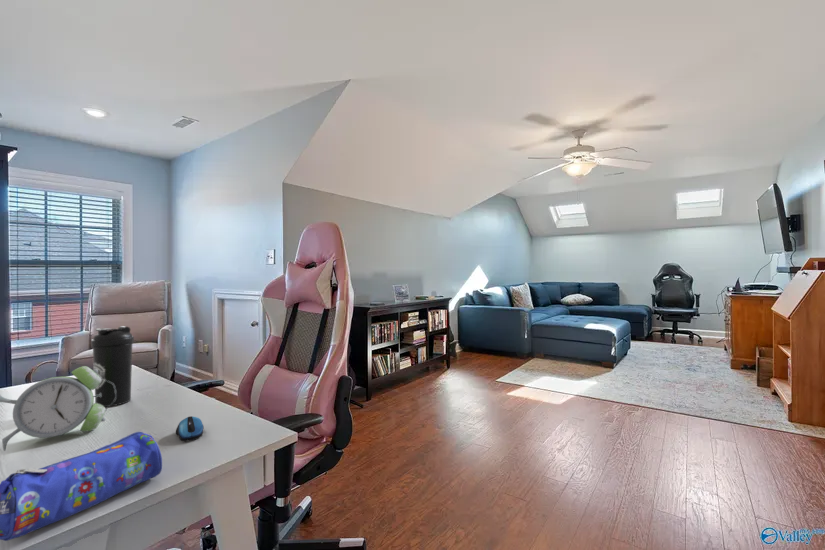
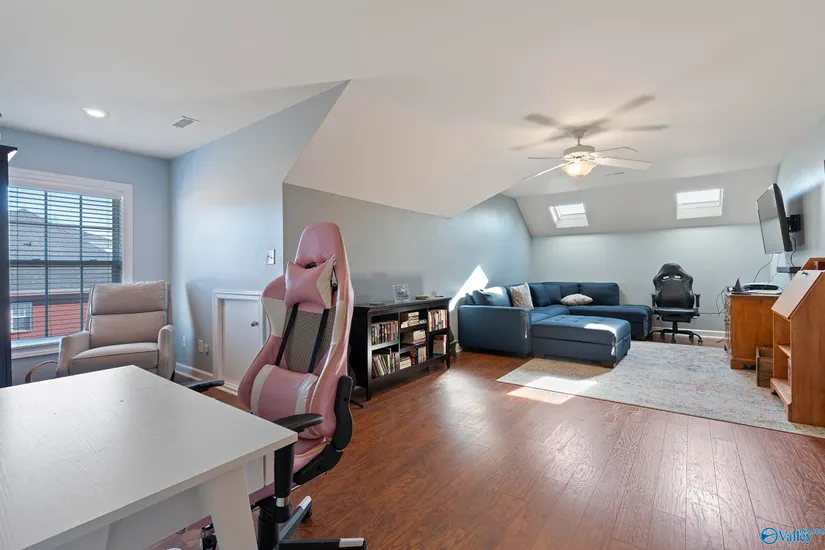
- pencil case (85, 477)
- computer mouse (191, 425)
- water bottle (113, 364)
- alarm clock (61, 402)
